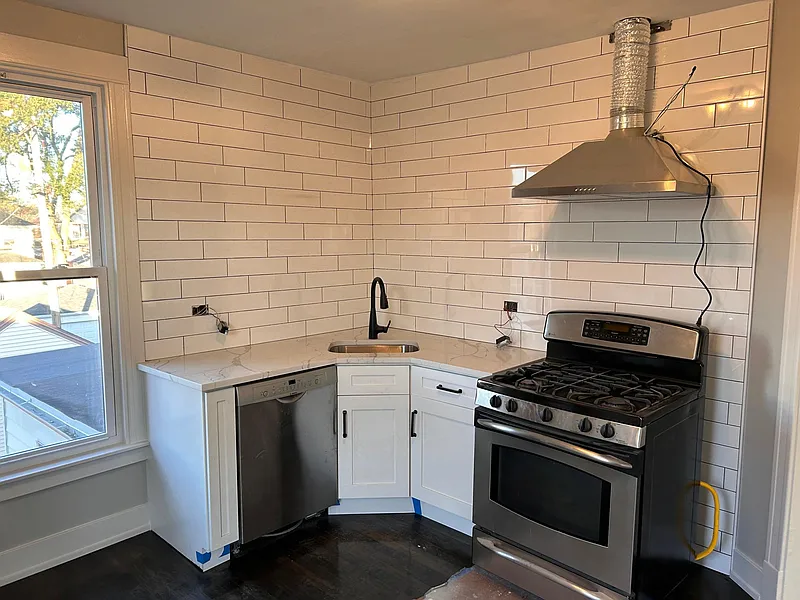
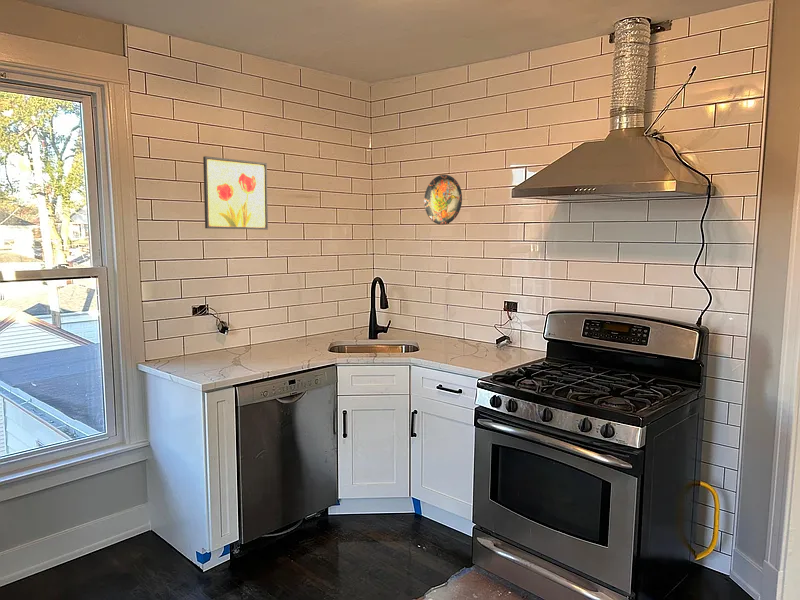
+ wall art (236, 194)
+ decorative plate (444, 199)
